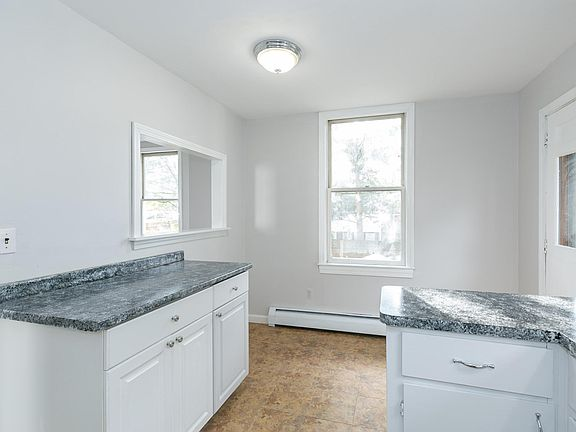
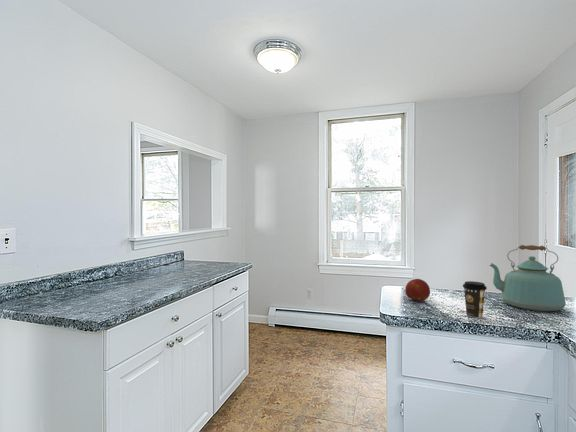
+ fruit (417, 289)
+ kettle (525, 274)
+ coffee cup (474, 299)
